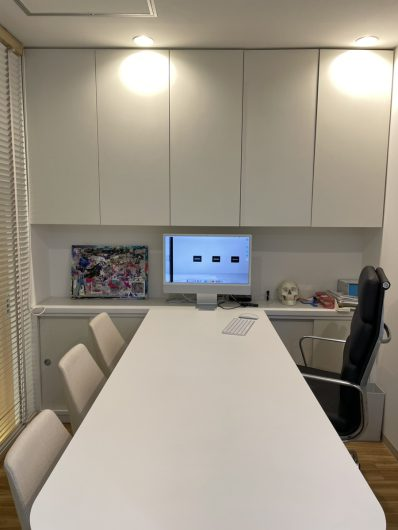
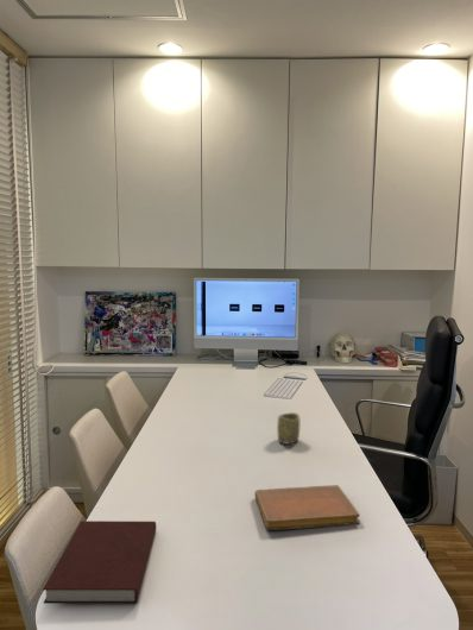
+ notebook (106, 557)
+ notebook (304, 505)
+ cup (288, 428)
